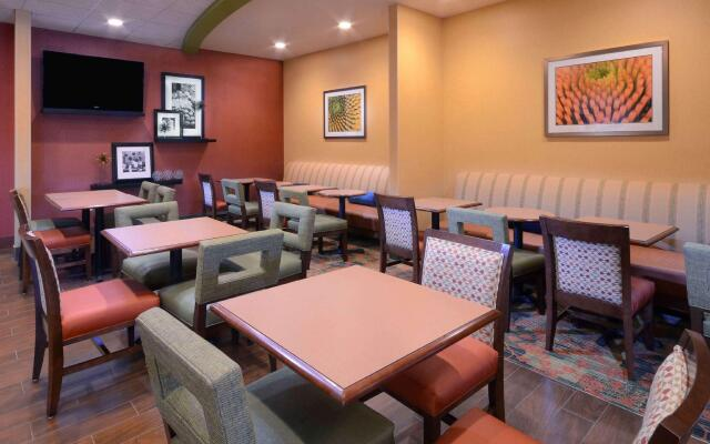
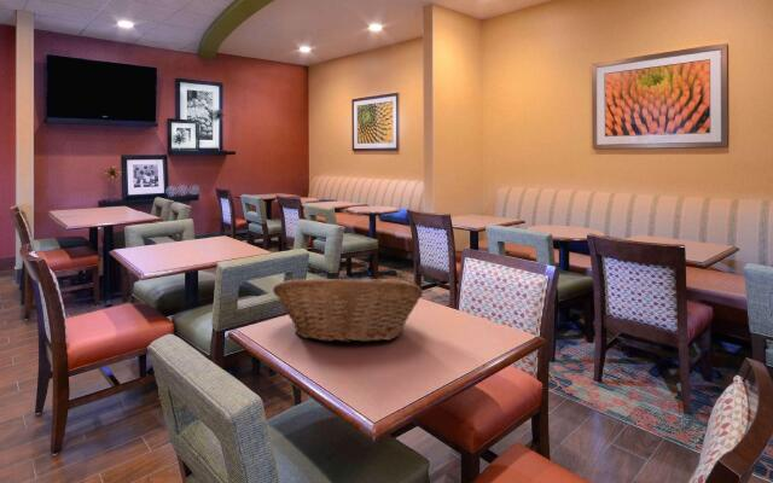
+ fruit basket (348, 303)
